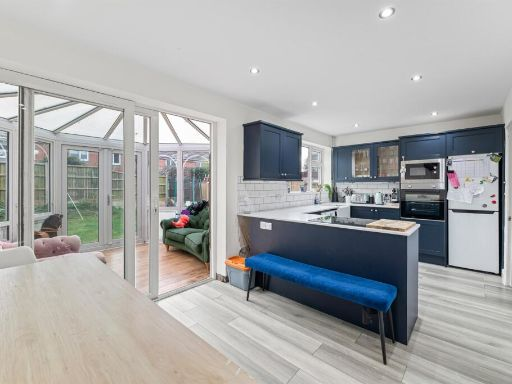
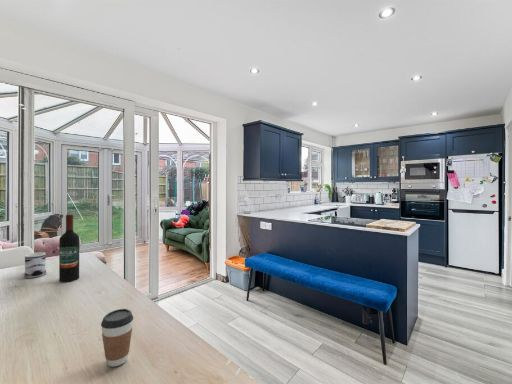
+ coffee cup (117, 337)
+ wine bottle (69, 246)
+ mug (34, 263)
